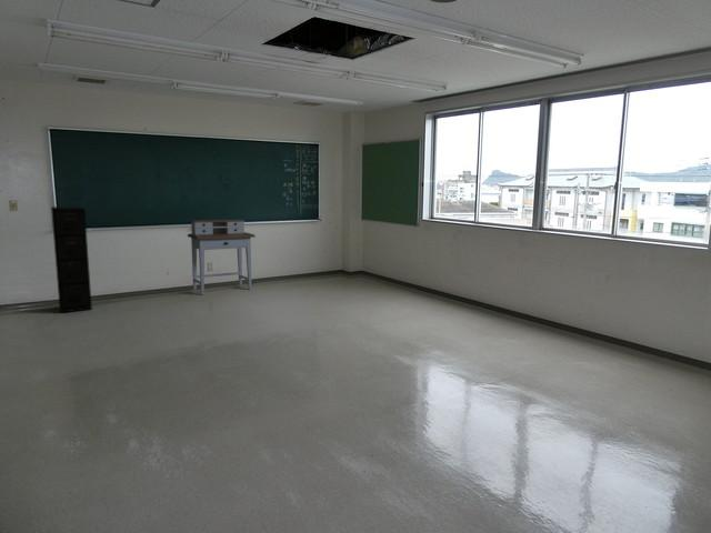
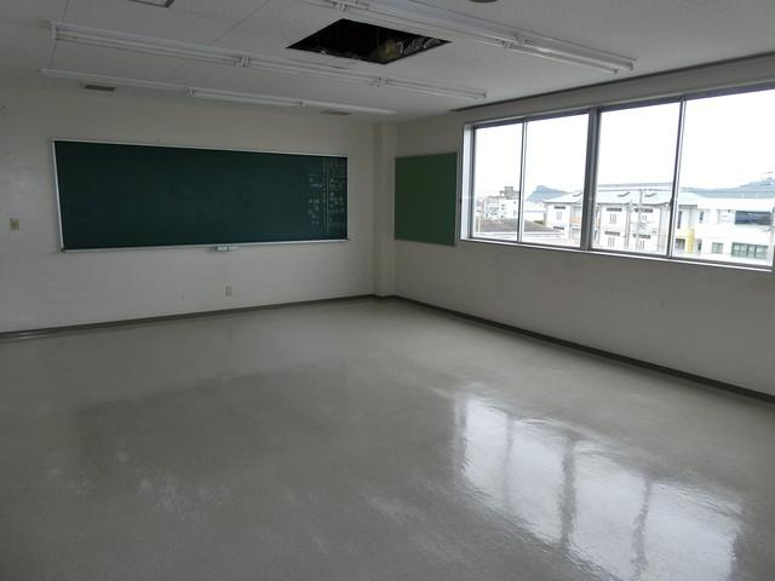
- desk (221, 248)
- filing cabinet (71, 258)
